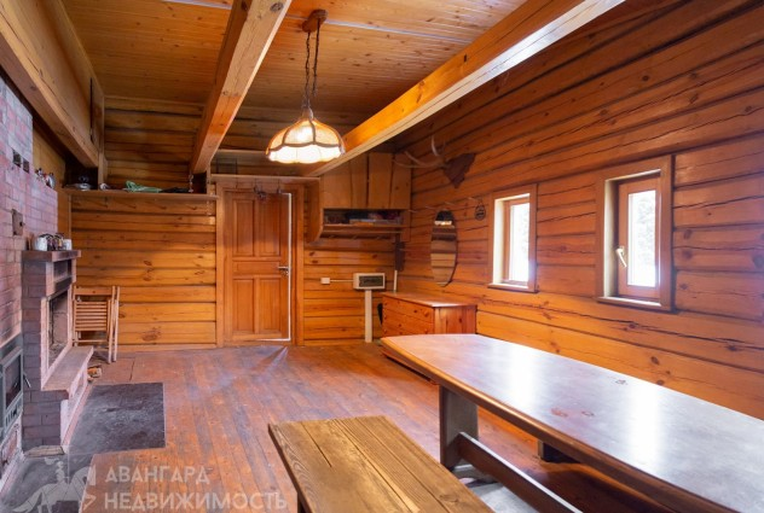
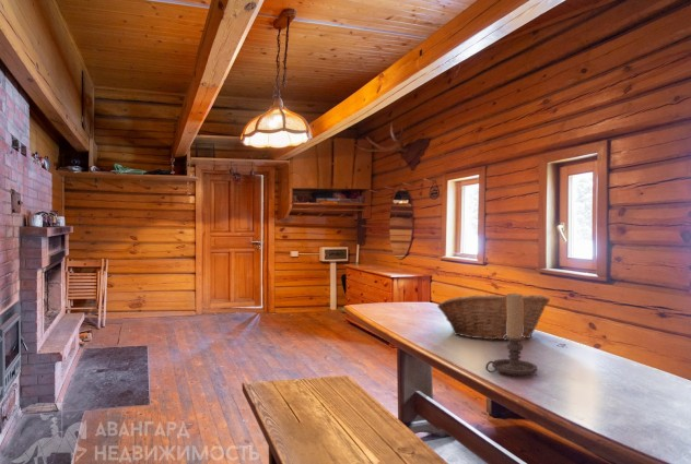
+ fruit basket (492, 312)
+ candle holder (510, 332)
